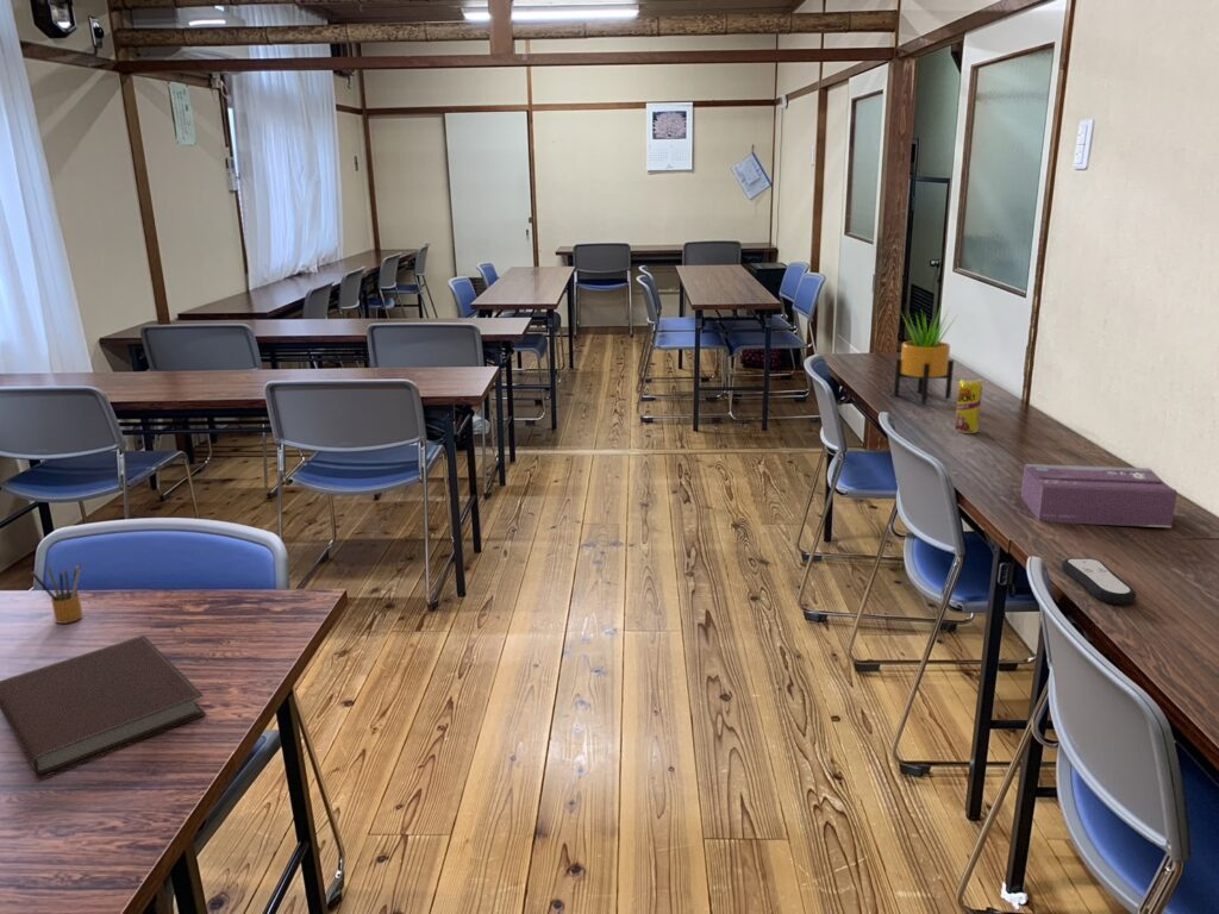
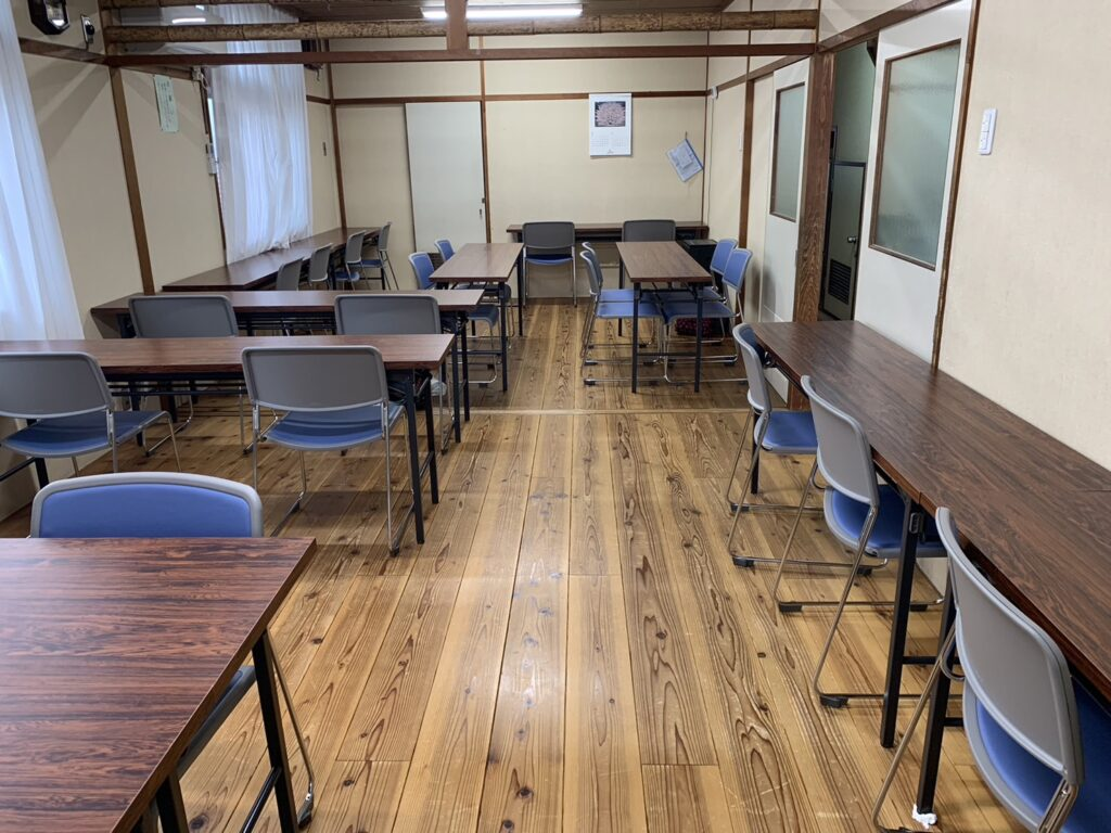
- remote control (1099, 578)
- tissue box (1094, 494)
- pencil box (61, 591)
- beverage can (968, 405)
- notebook (96, 699)
- potted plant (925, 351)
